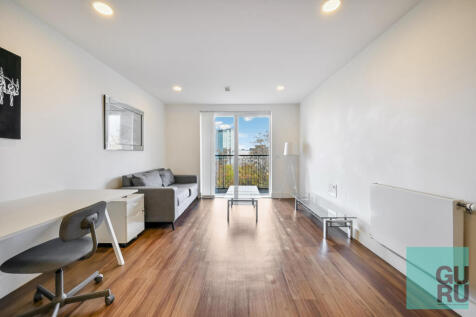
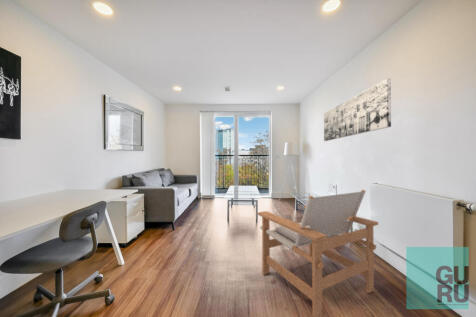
+ wall art (348, 118)
+ lounge chair (312, 234)
